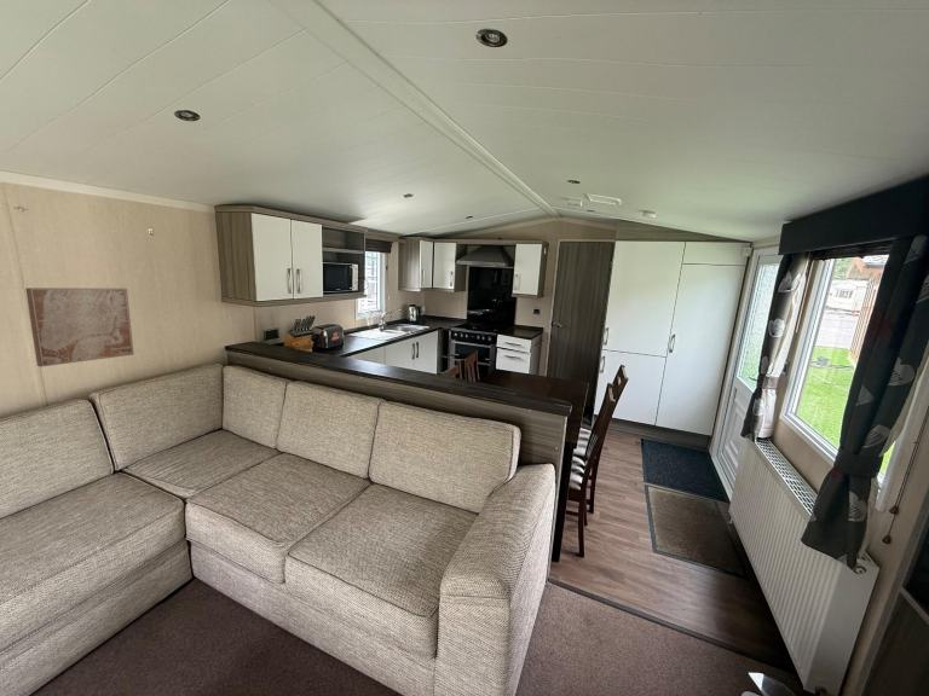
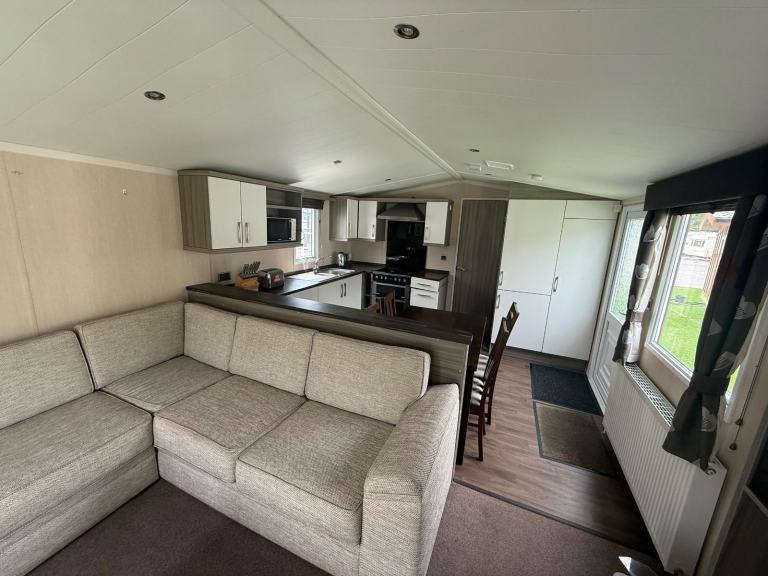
- wall art (85, 324)
